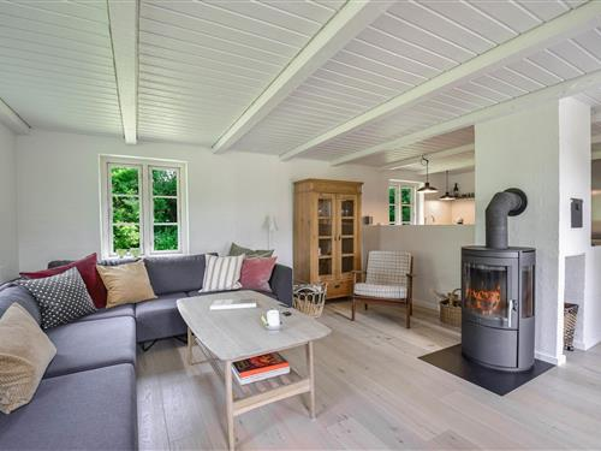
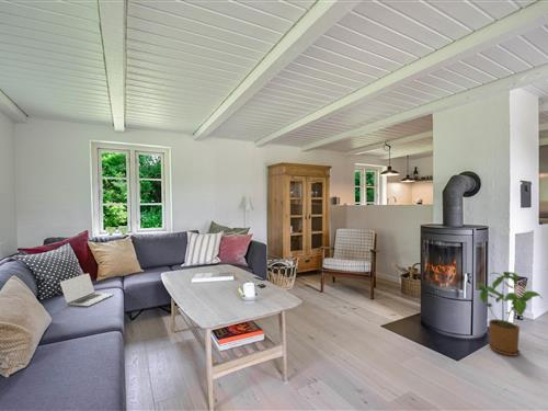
+ house plant (507, 312)
+ laptop (88, 288)
